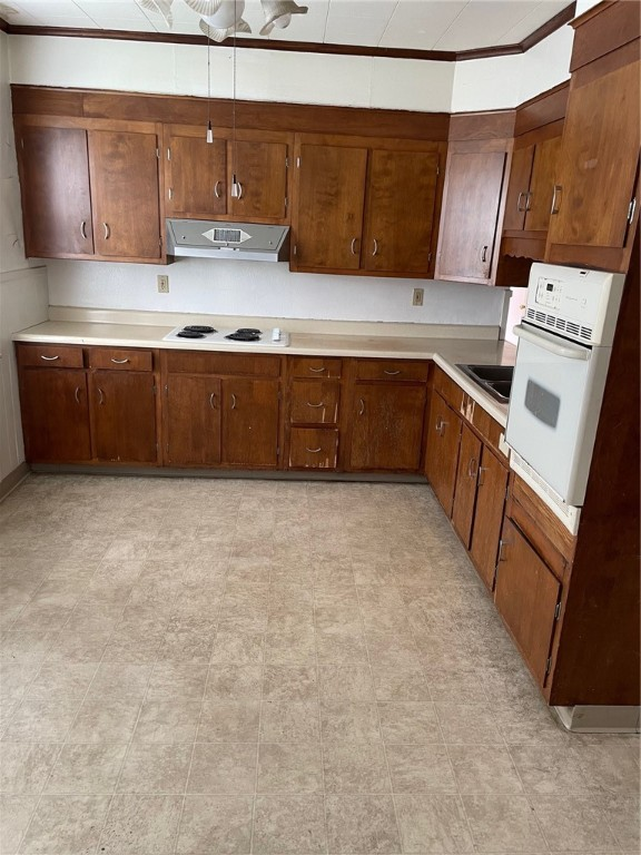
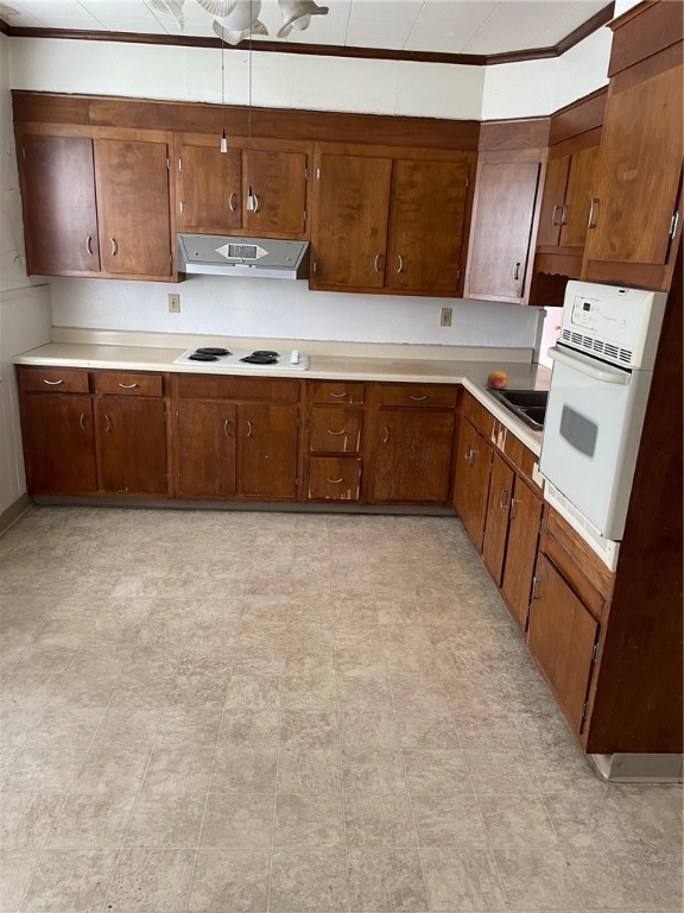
+ fruit (498, 379)
